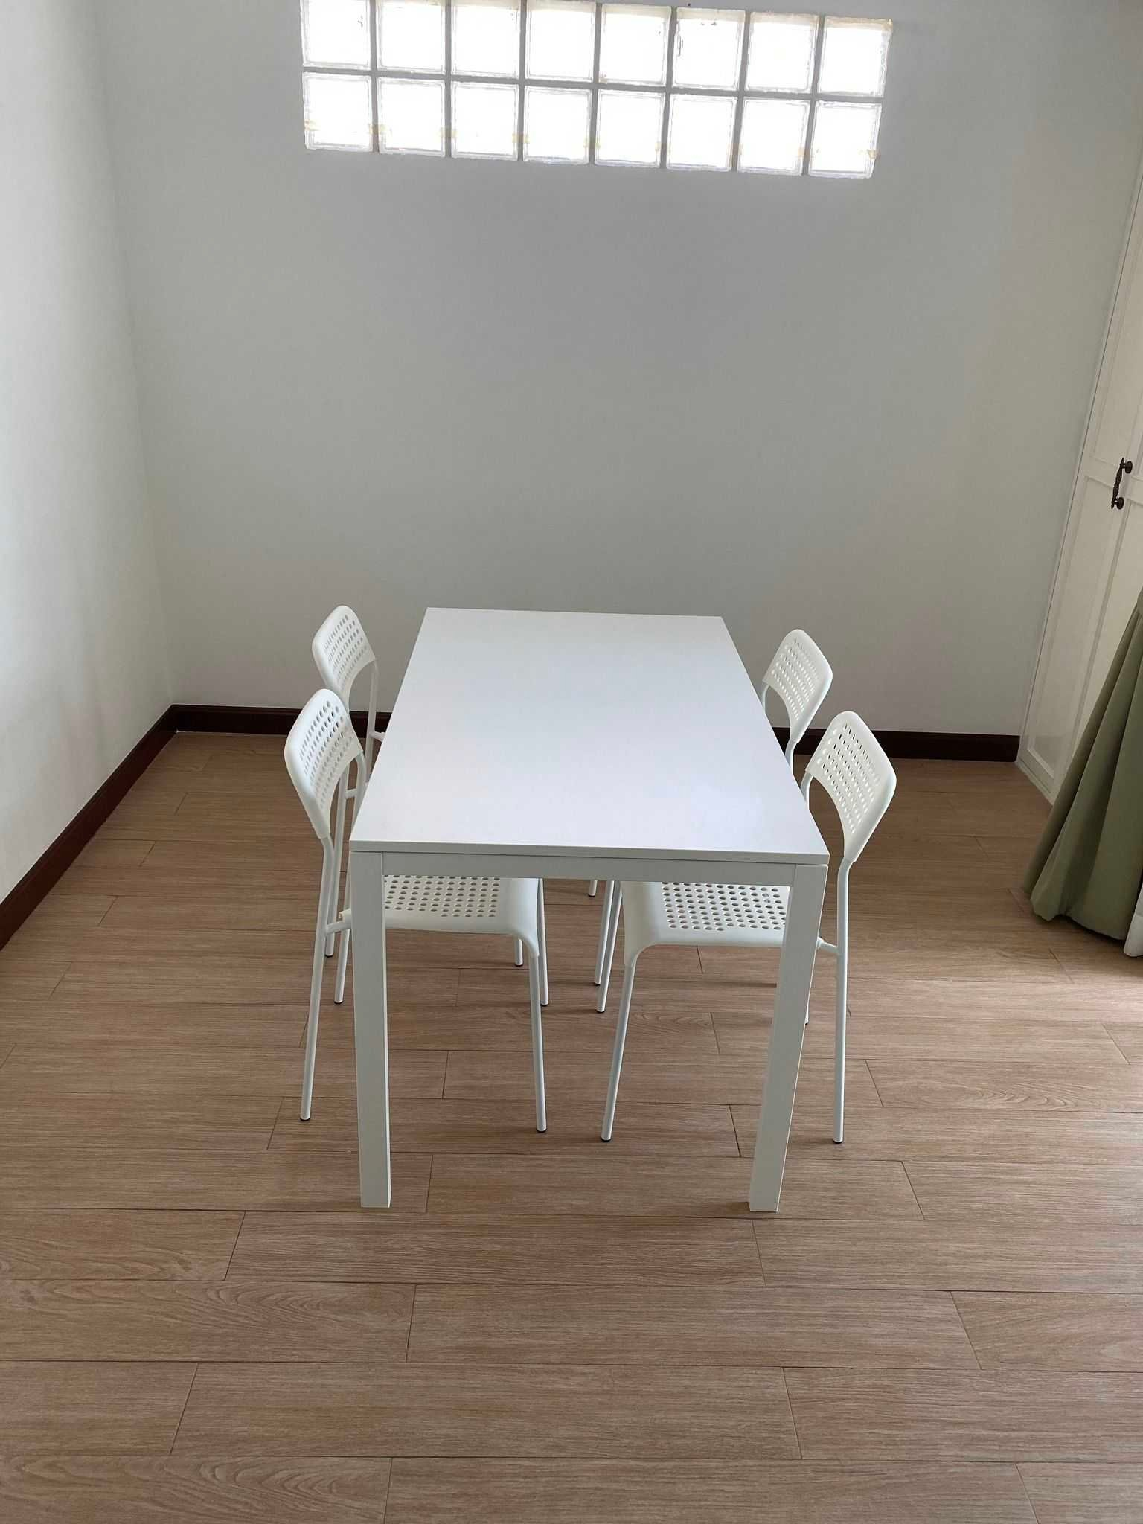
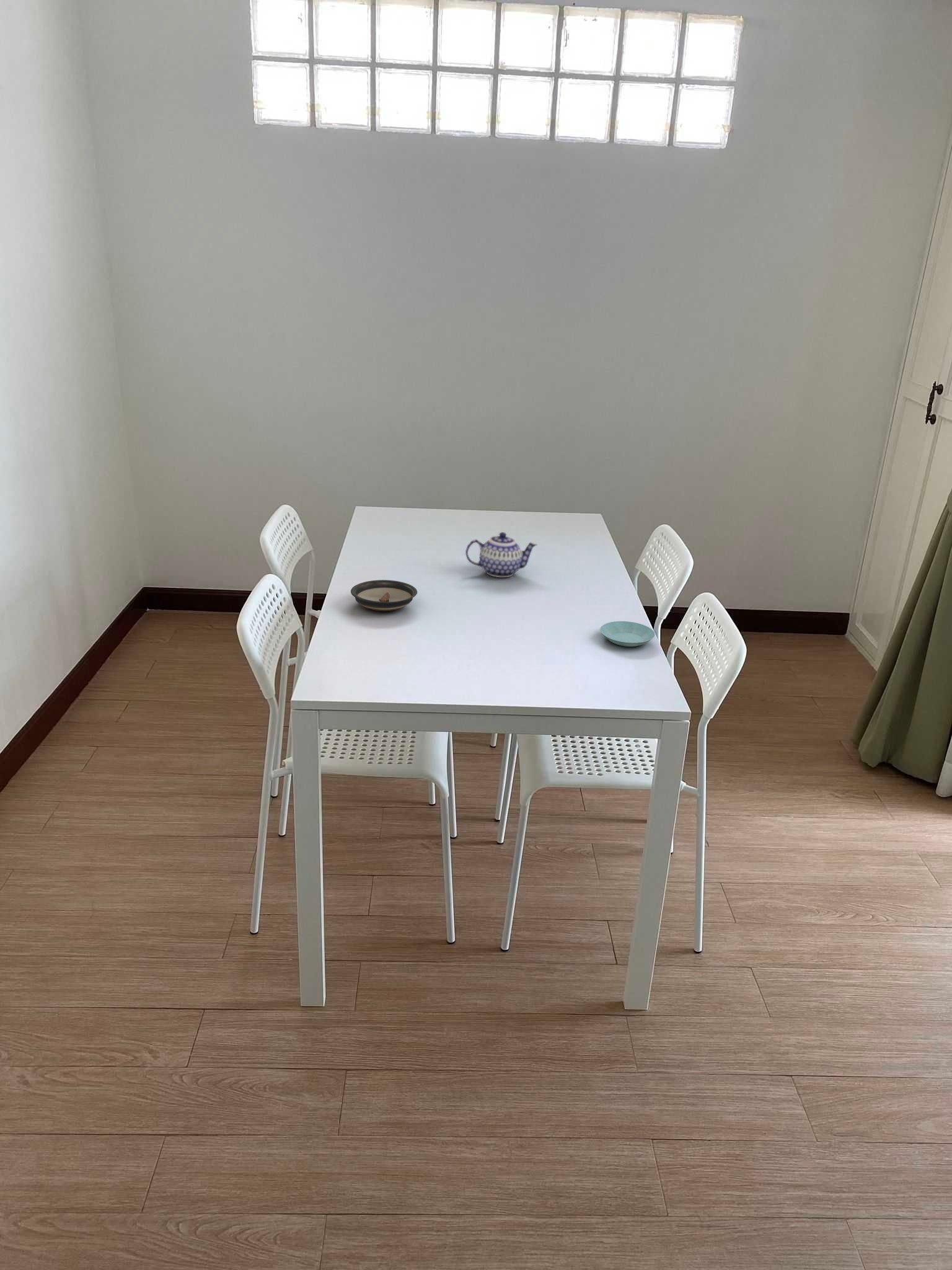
+ saucer (384, 598)
+ saucer (627, 636)
+ teapot (501, 553)
